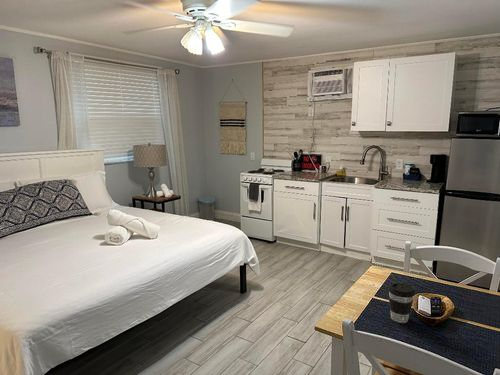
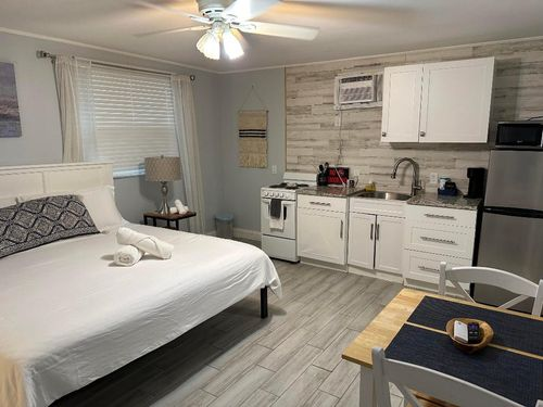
- coffee cup (400, 303)
